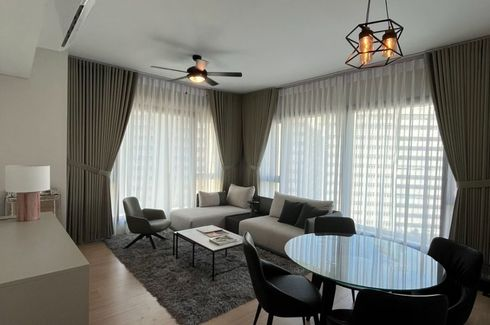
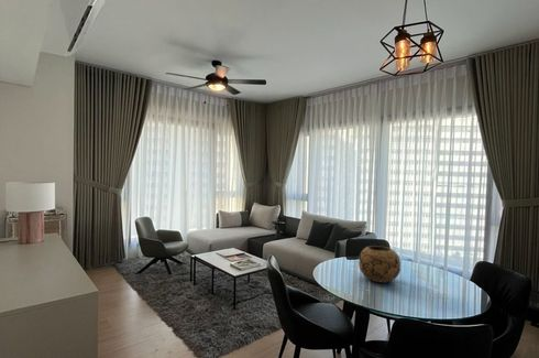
+ decorative bowl (378, 263)
